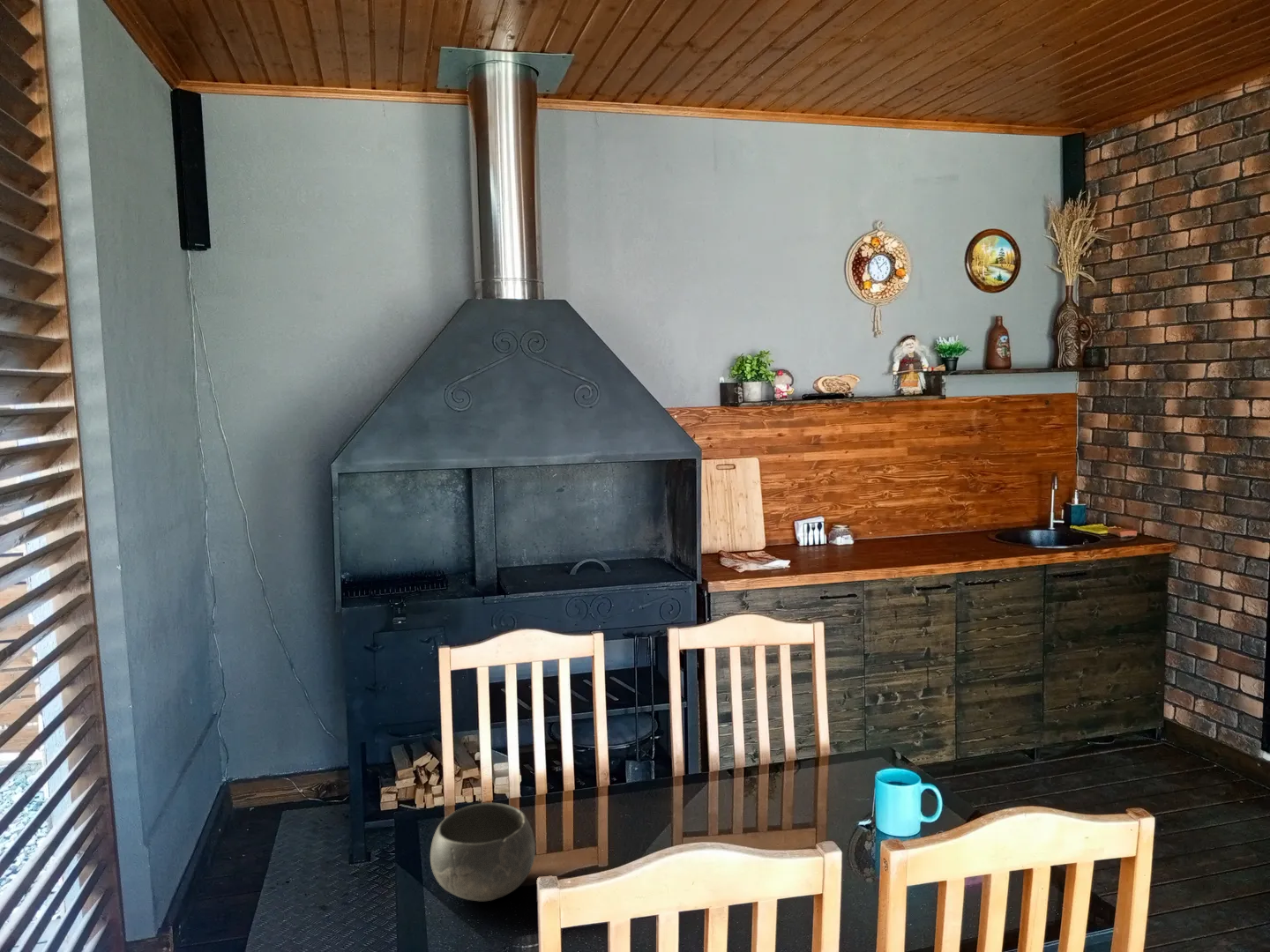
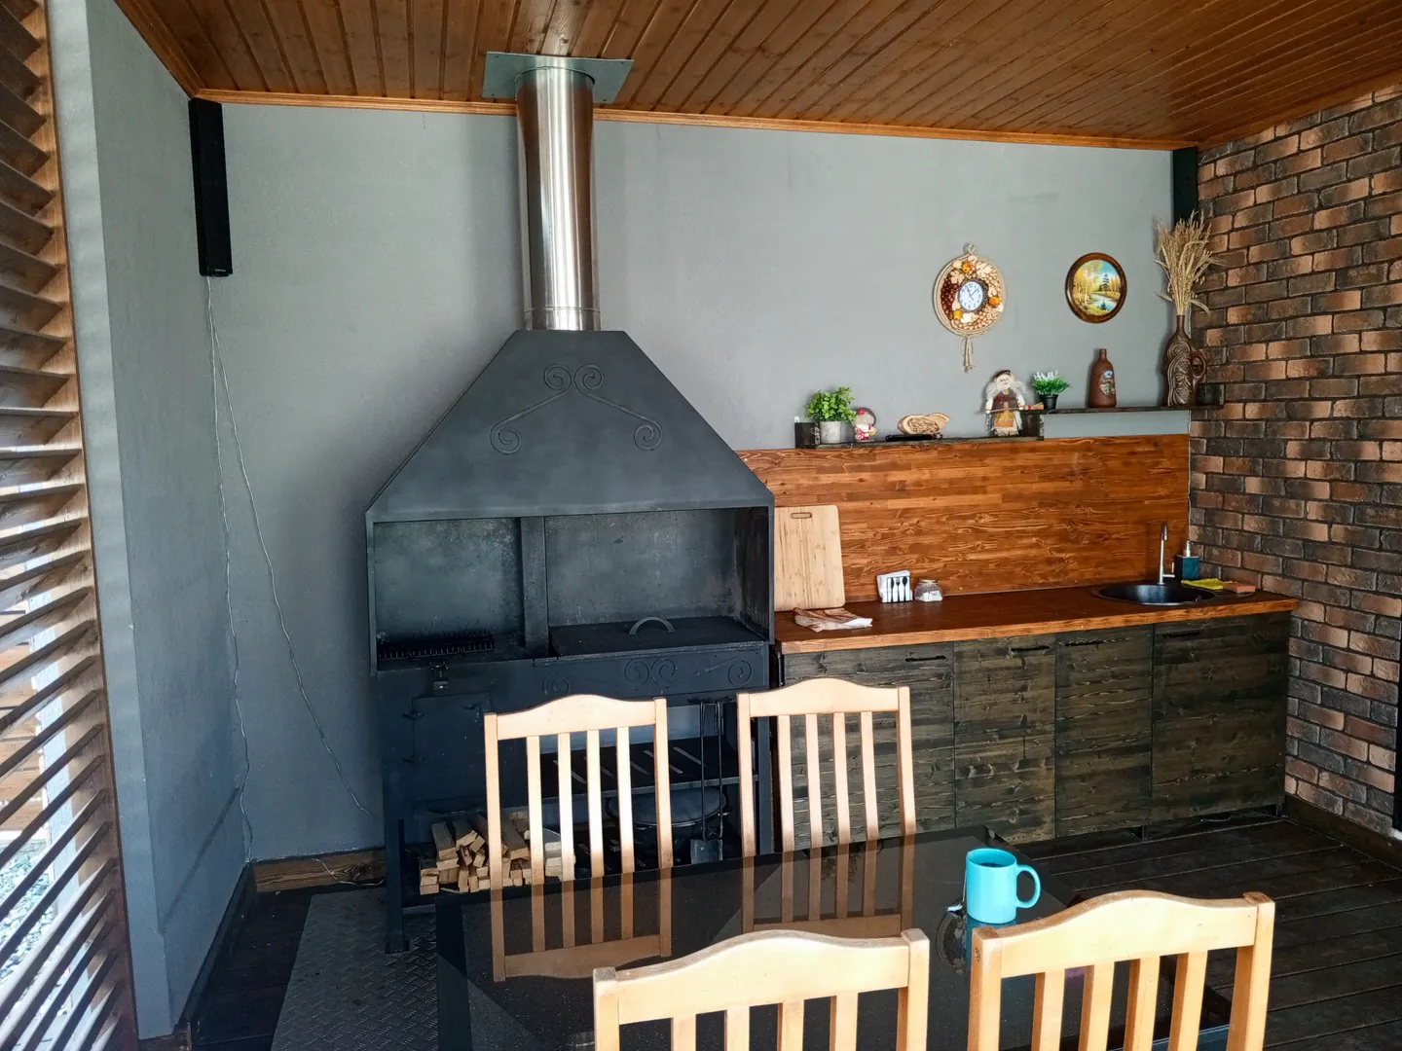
- bowl (482, 856)
